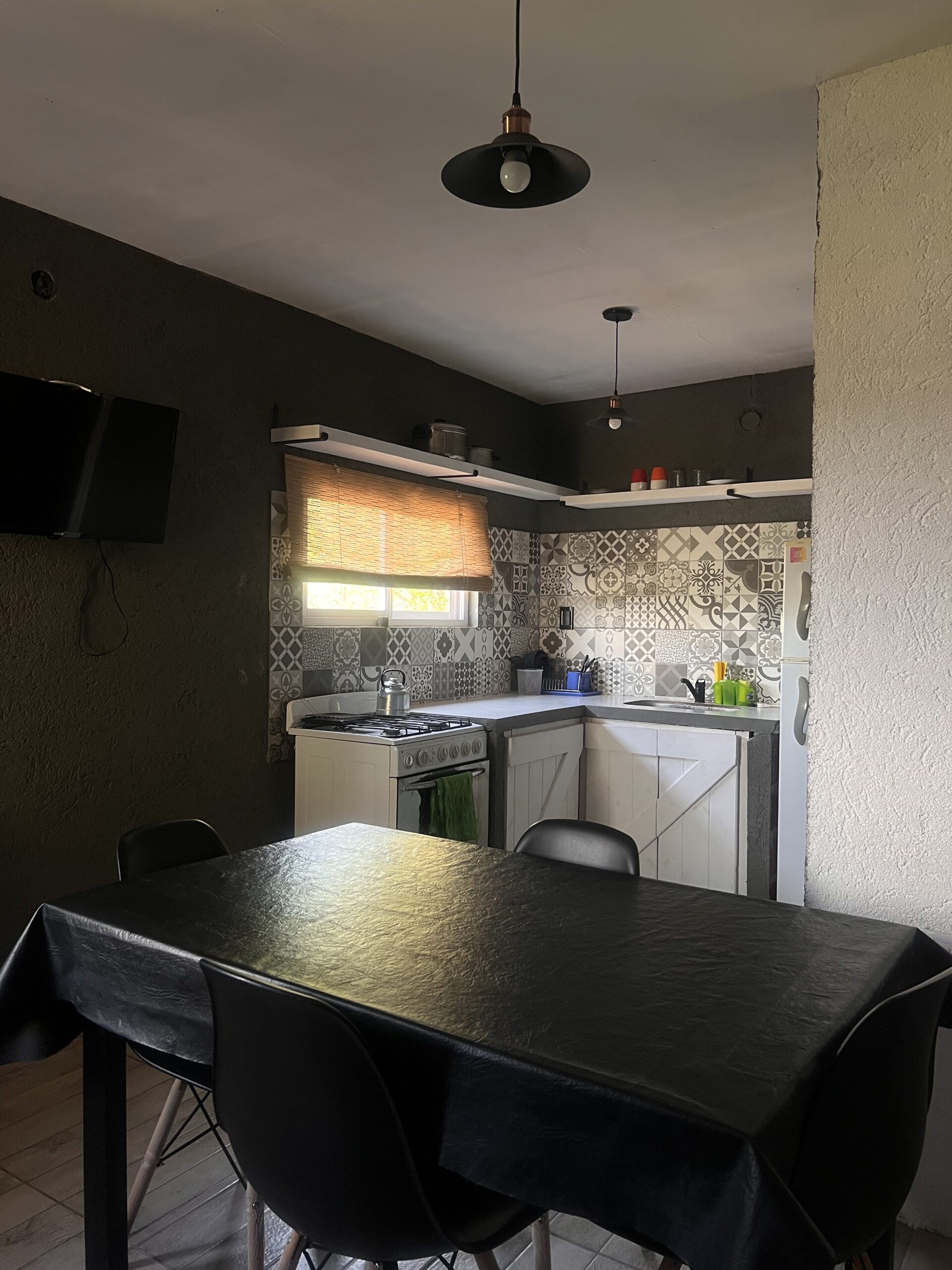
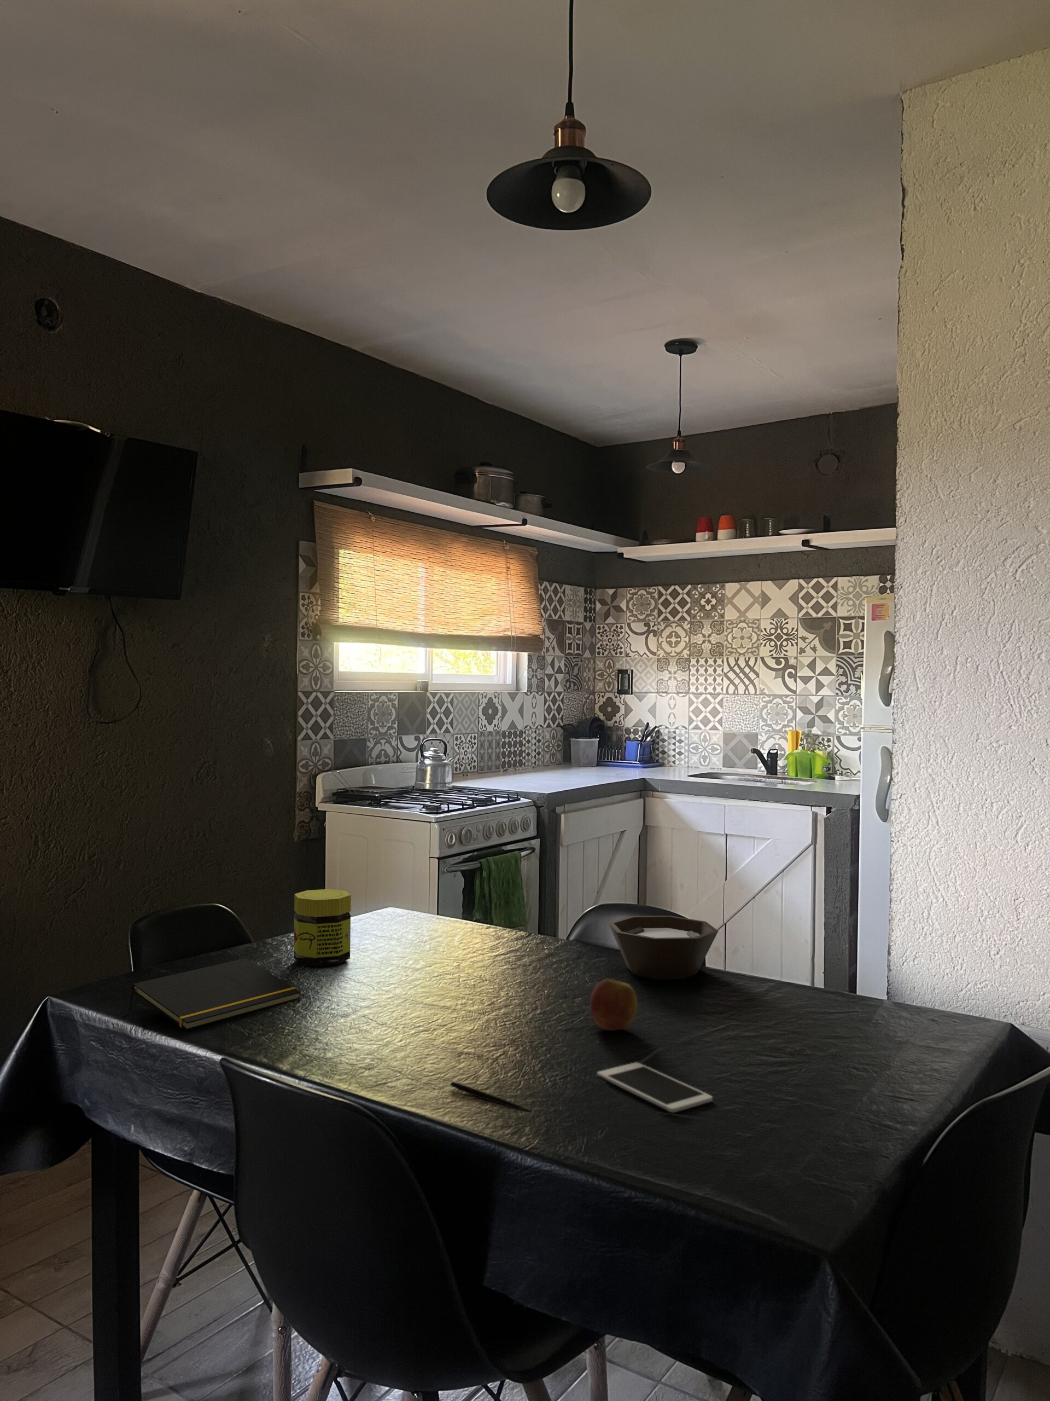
+ bowl (662, 949)
+ notepad (217, 991)
+ apple (612, 1003)
+ pen (492, 1098)
+ jar (322, 927)
+ cell phone (653, 1085)
